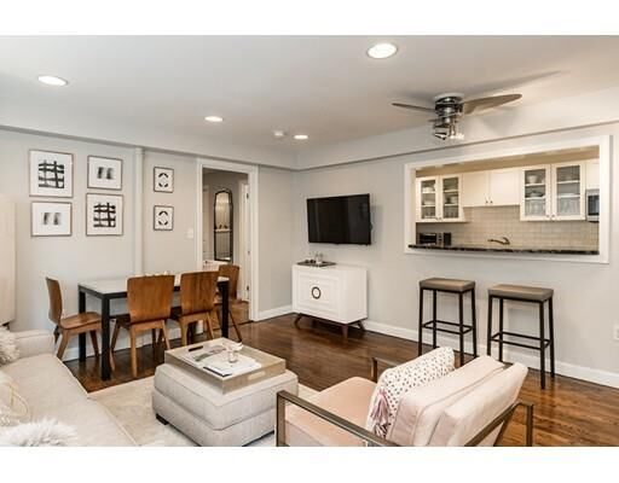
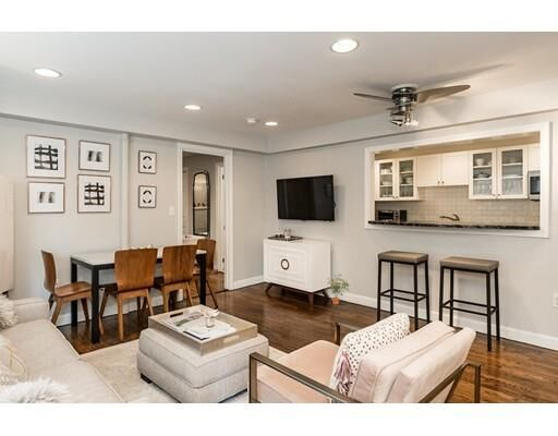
+ potted plant (336, 289)
